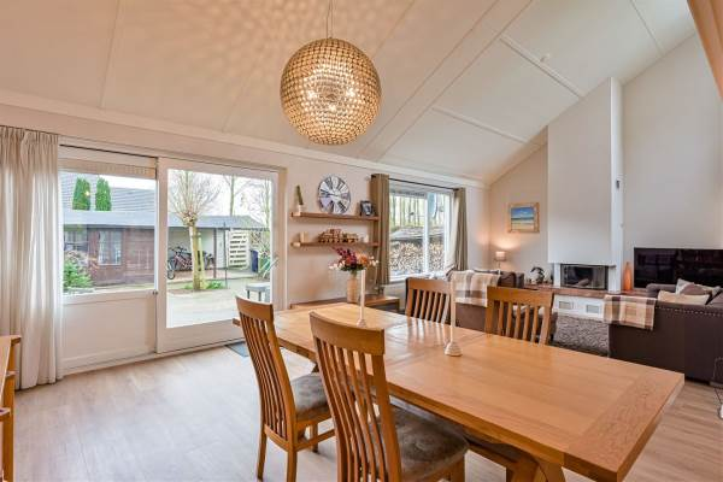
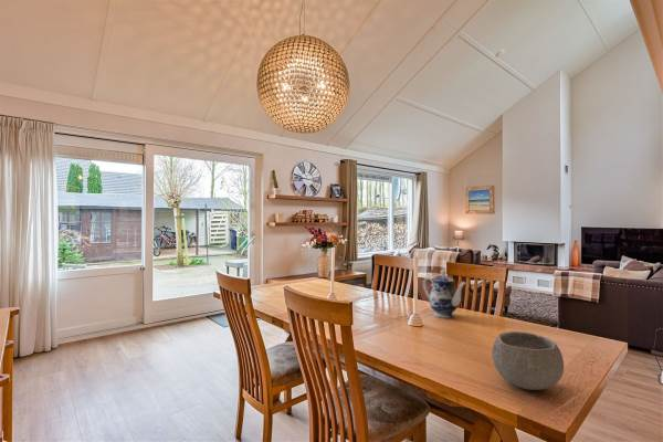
+ teapot (443, 292)
+ bowl (526, 362)
